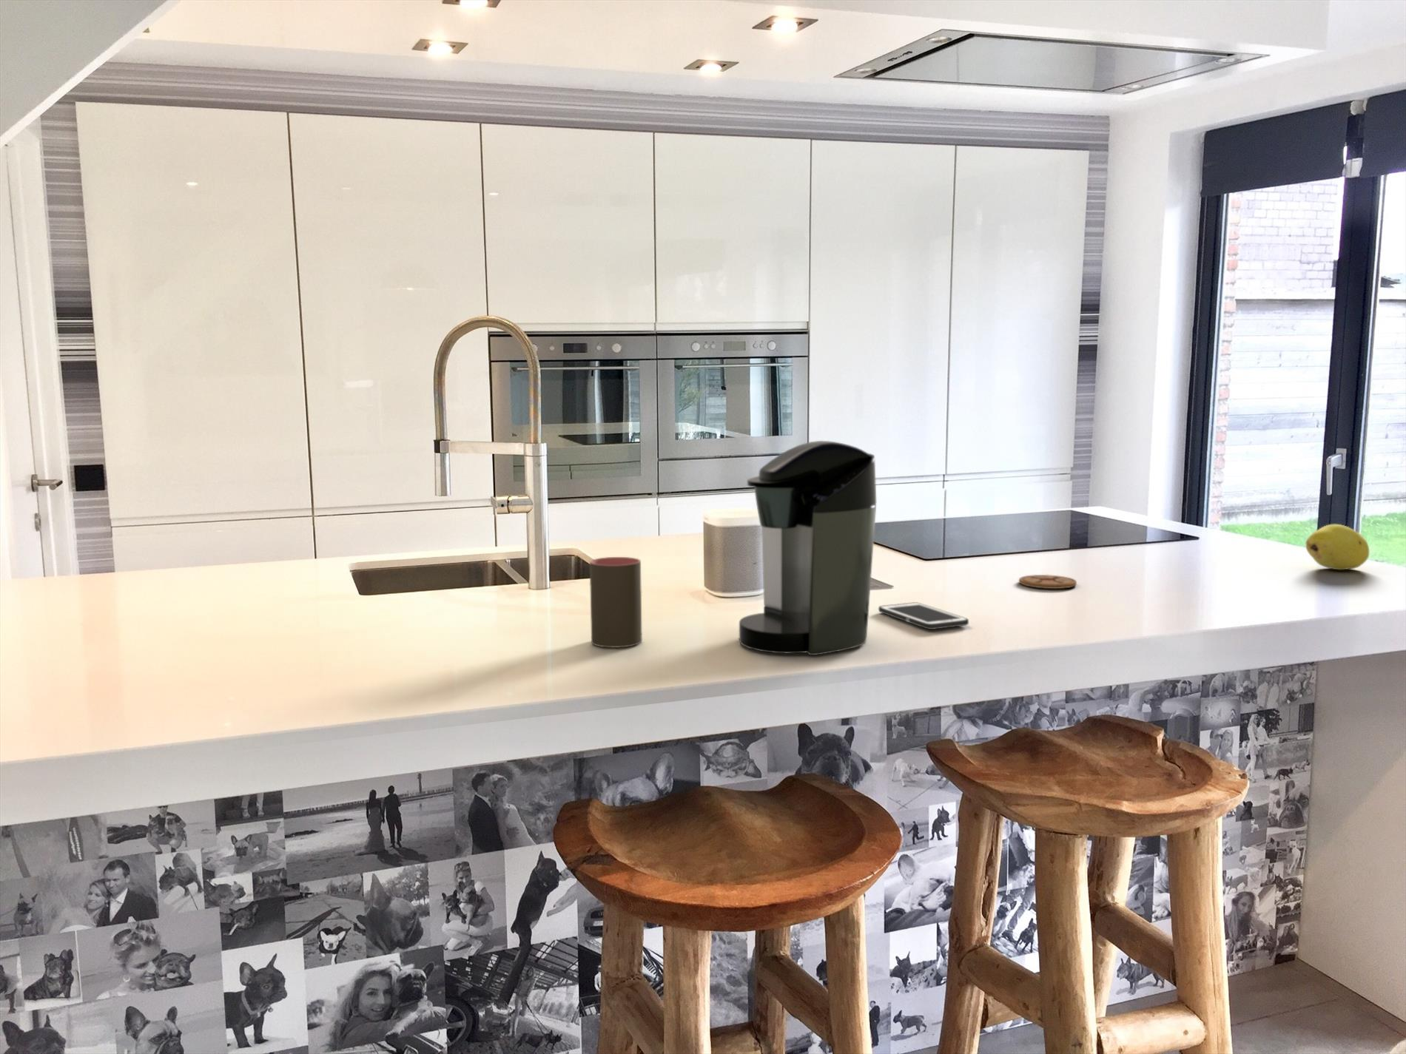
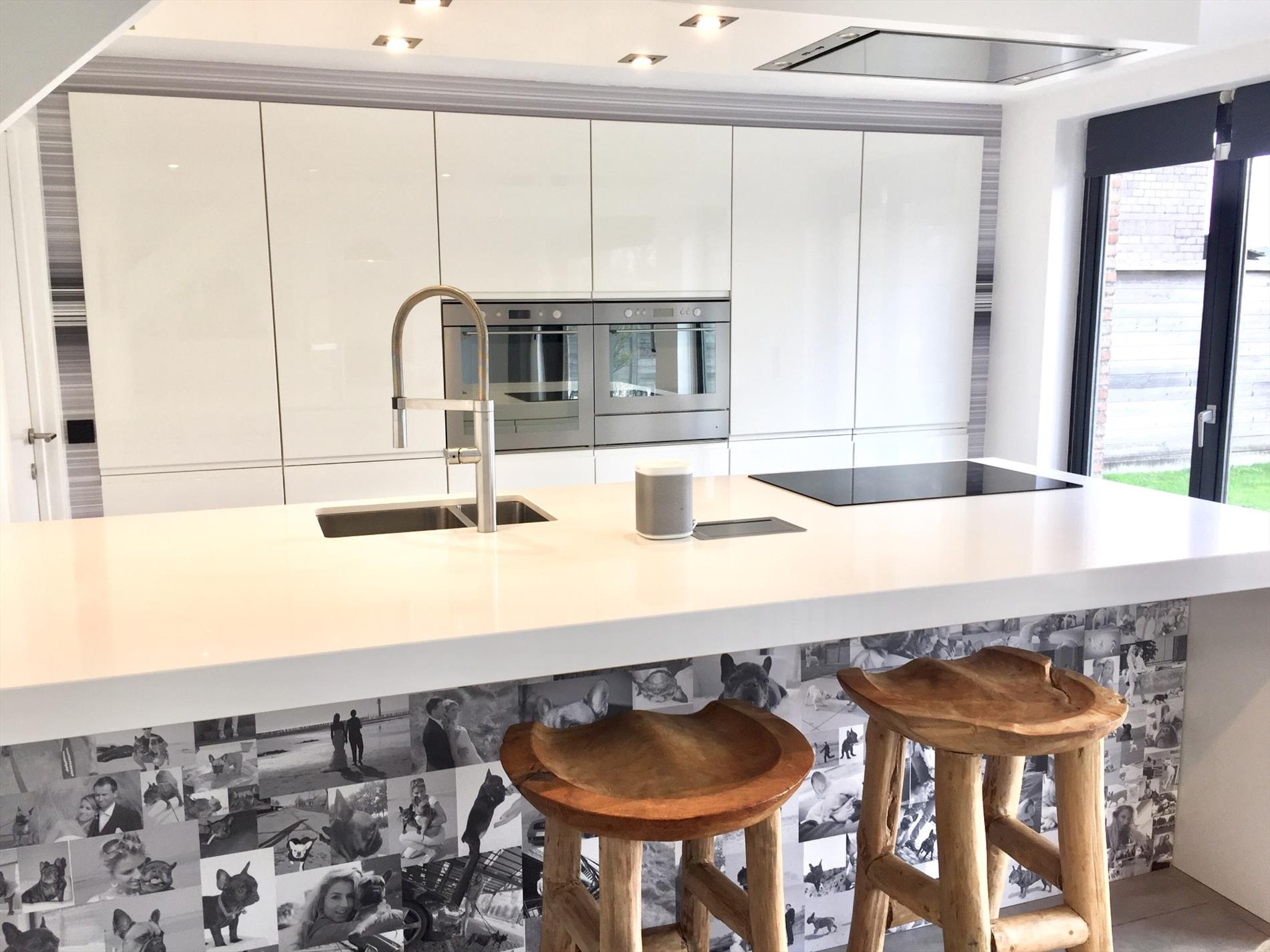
- fruit (1334, 547)
- cell phone (922, 616)
- cup (616, 601)
- coaster (1047, 581)
- coffee maker (797, 536)
